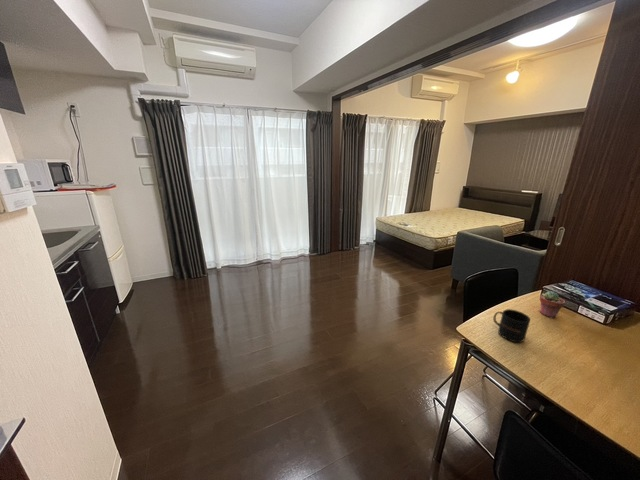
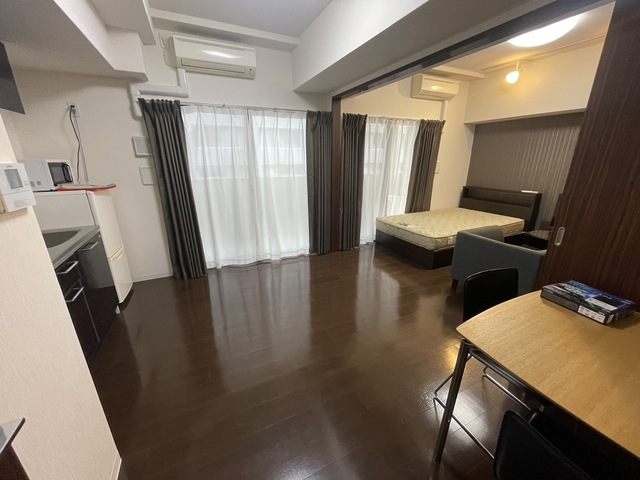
- mug (510, 323)
- potted succulent (551, 303)
